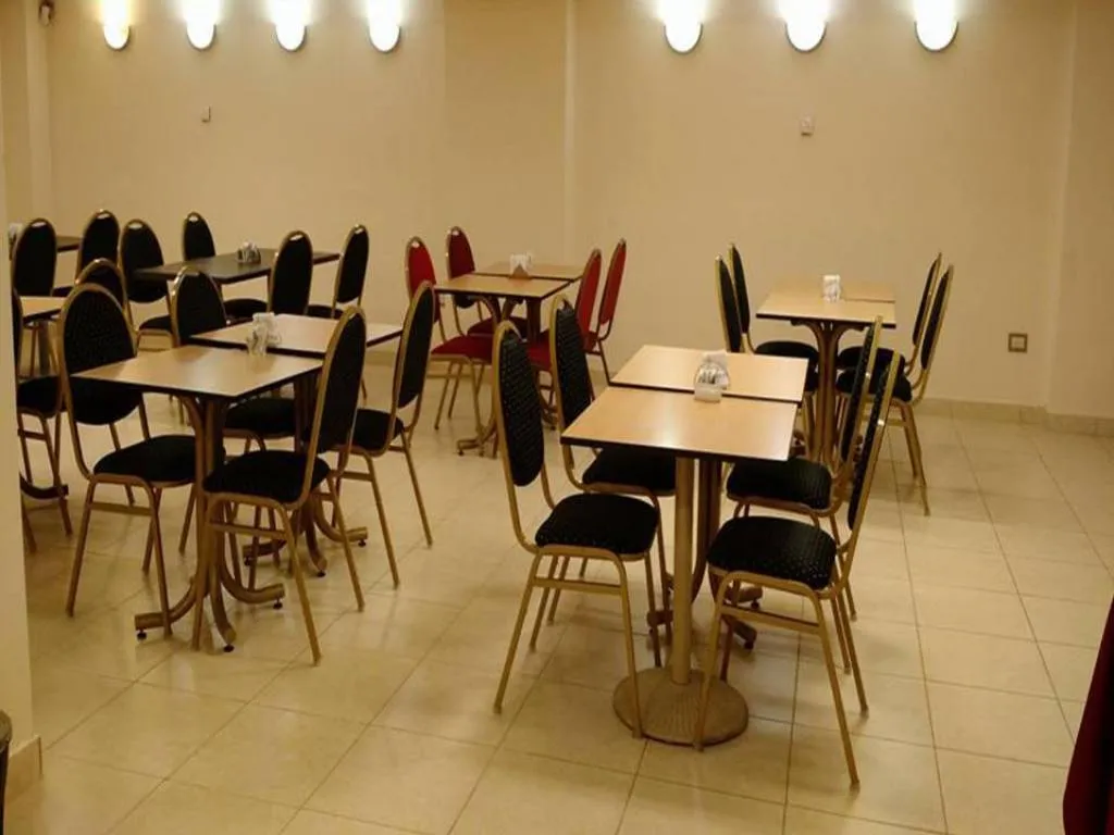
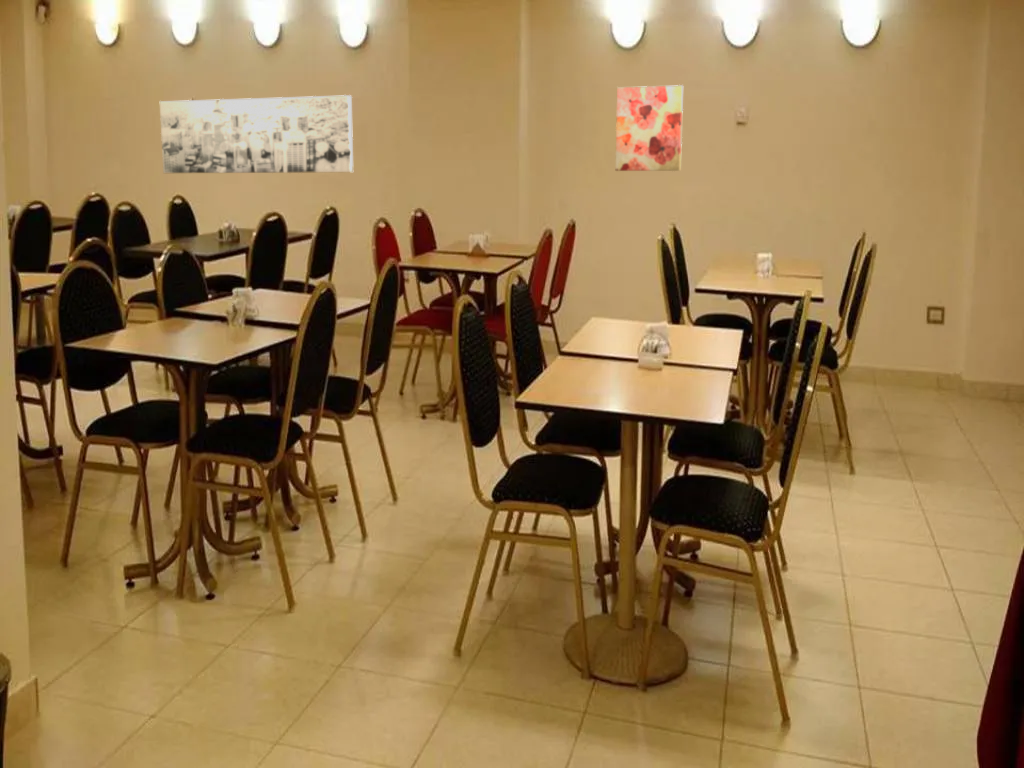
+ wall art (648, 128)
+ wall art (254, 135)
